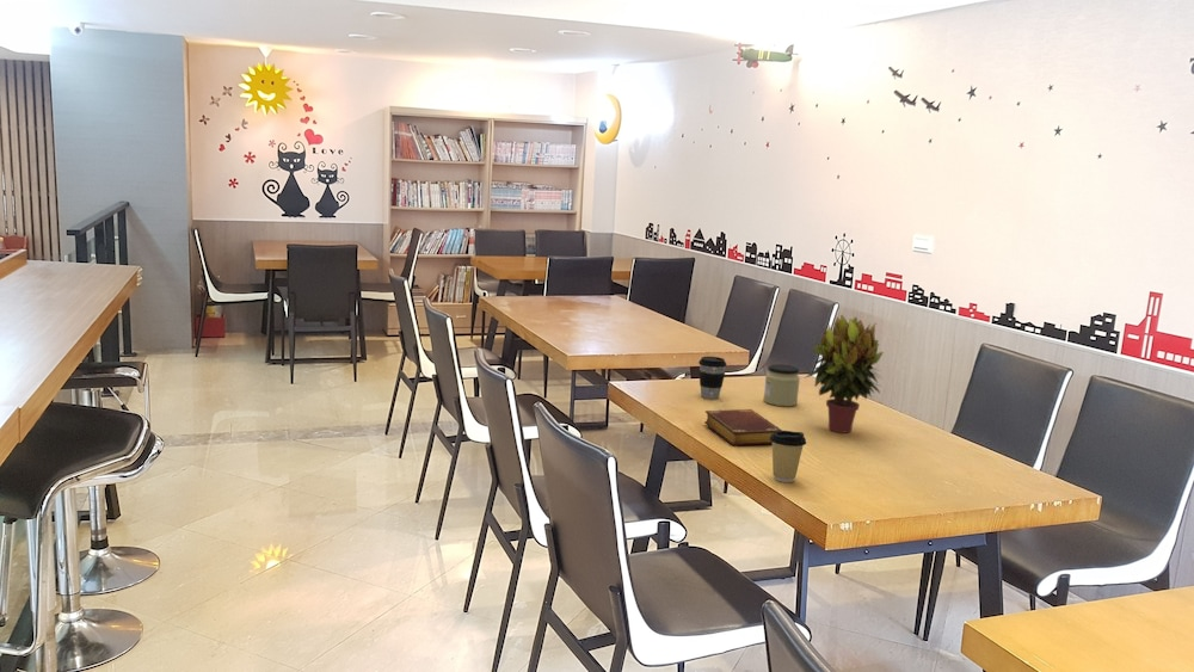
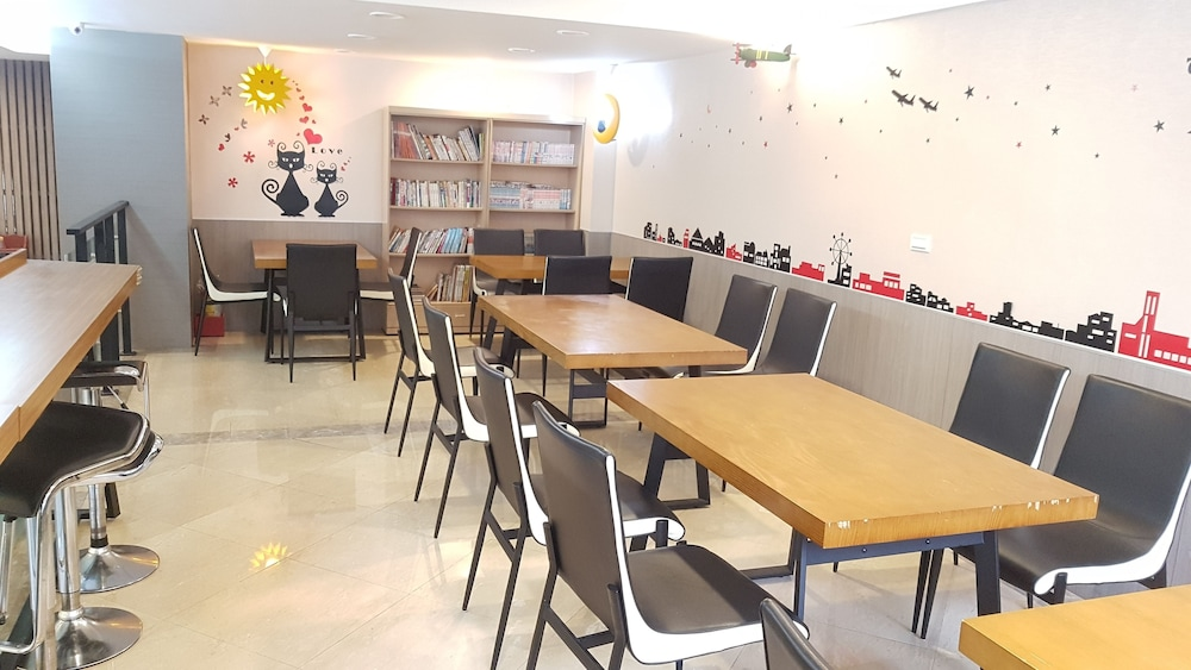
- coffee cup (786, 456)
- potted plant (843, 372)
- jar (781, 384)
- coffee cup (710, 377)
- book (744, 426)
